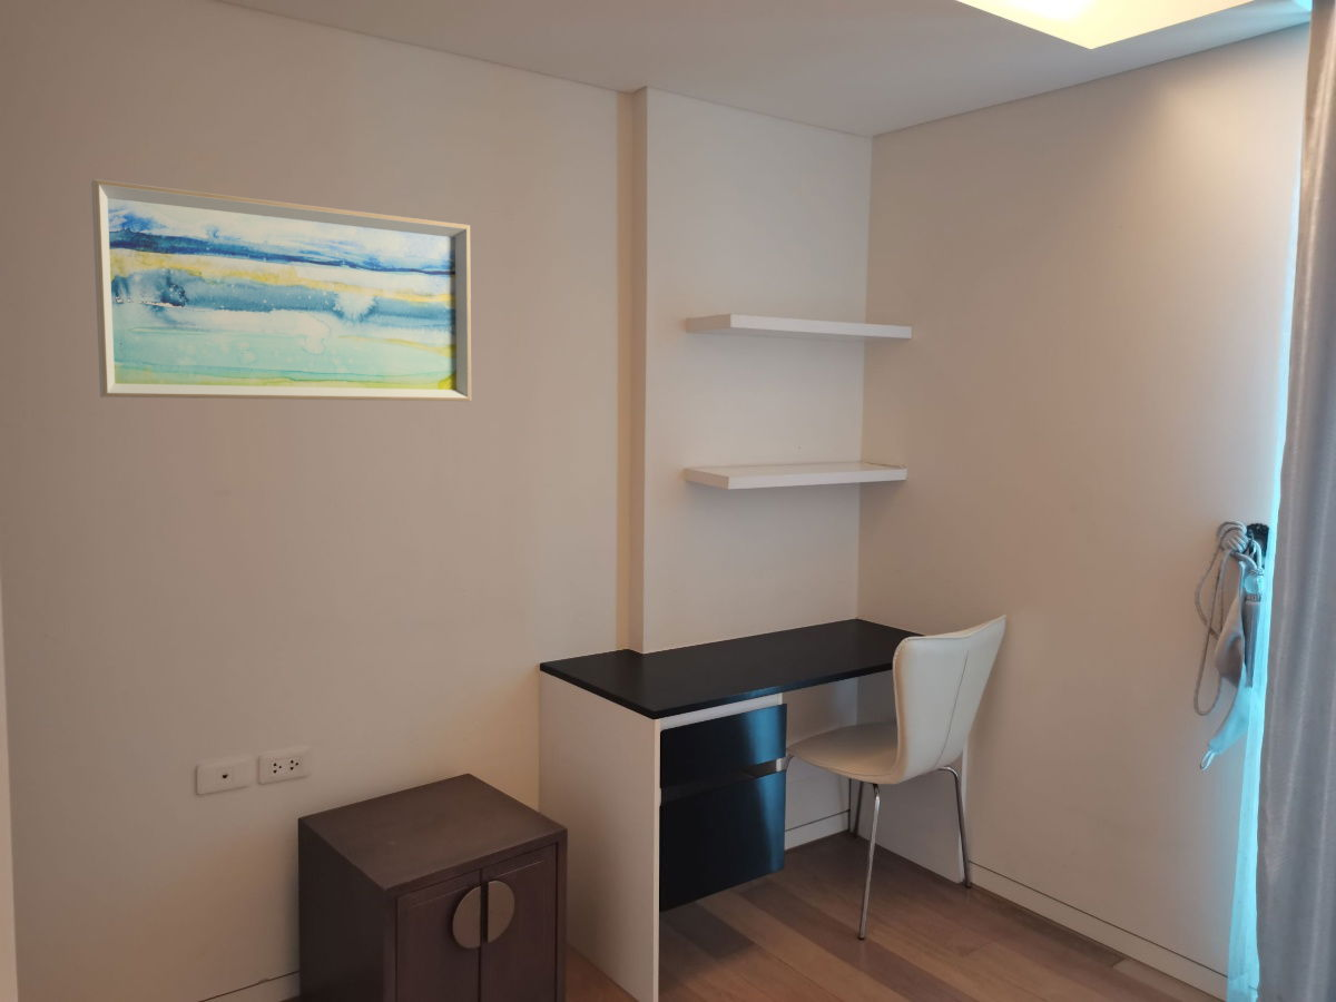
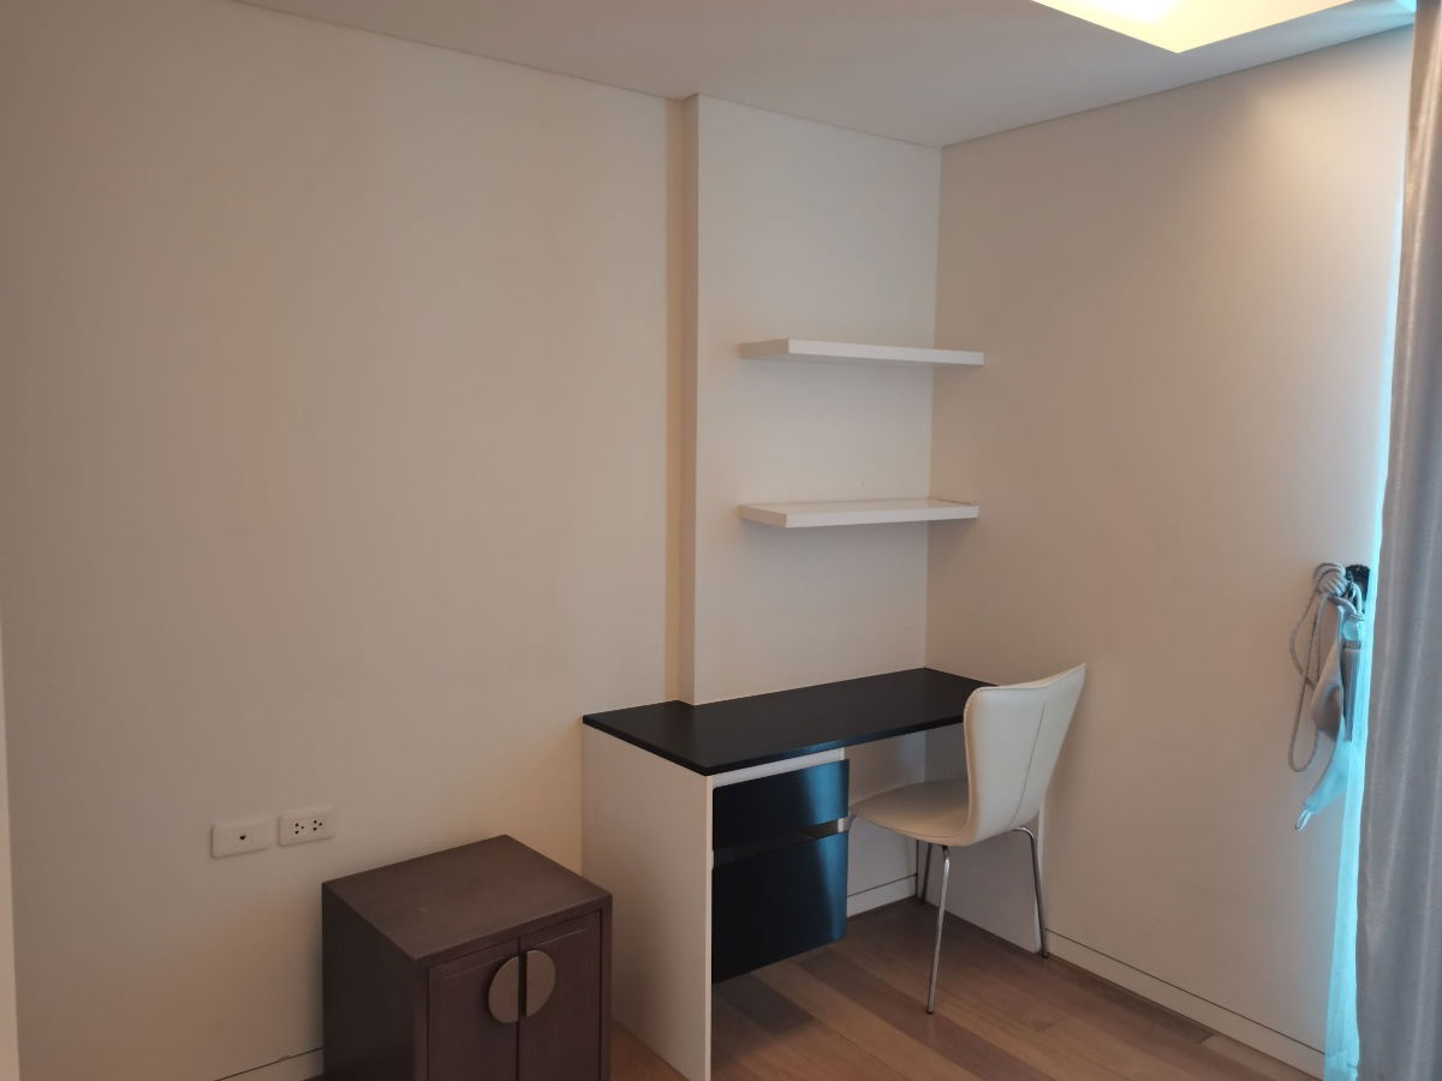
- wall art (301, 303)
